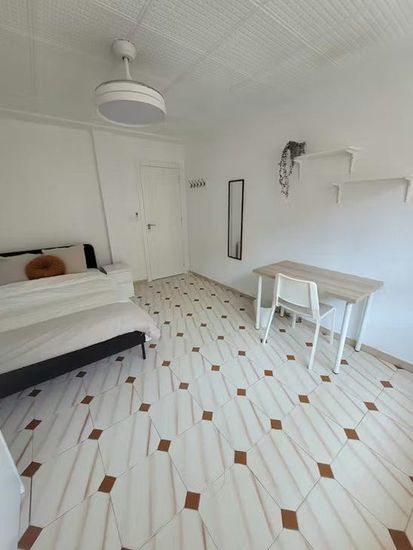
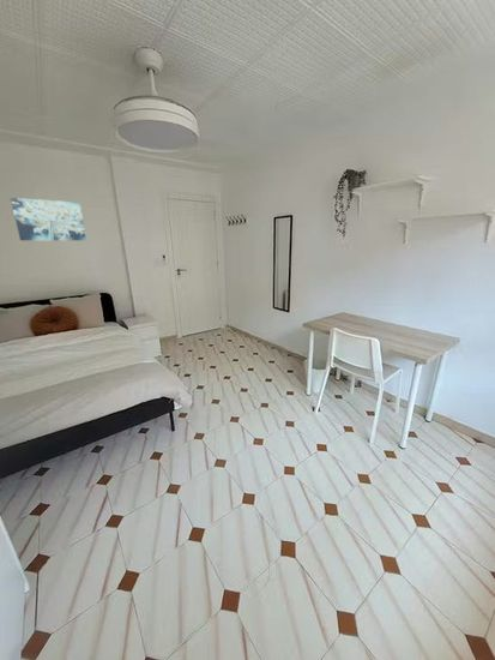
+ wall art (50, 221)
